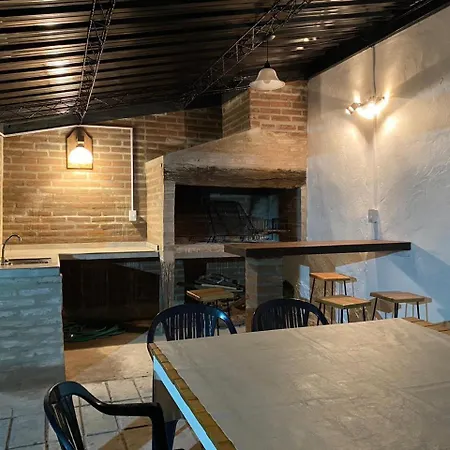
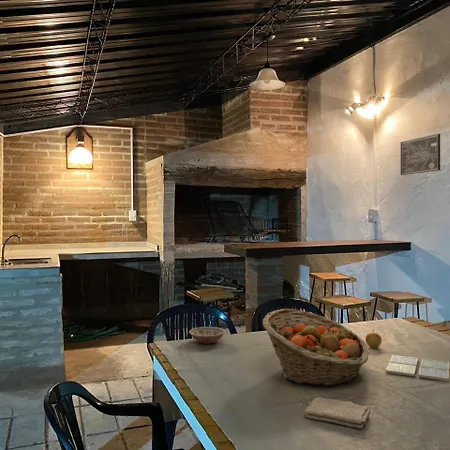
+ bowl (207, 336)
+ apple (373, 338)
+ washcloth (337, 411)
+ drink coaster (416, 367)
+ fruit basket (315, 343)
+ wall art (419, 155)
